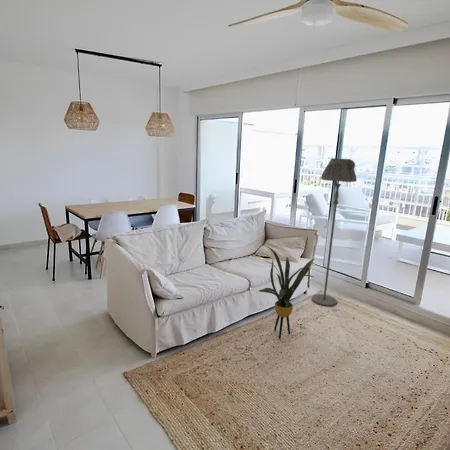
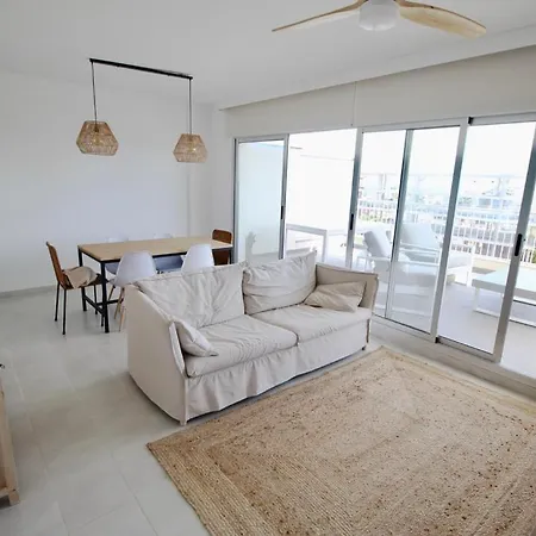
- house plant (284, 292)
- floor lamp (332, 233)
